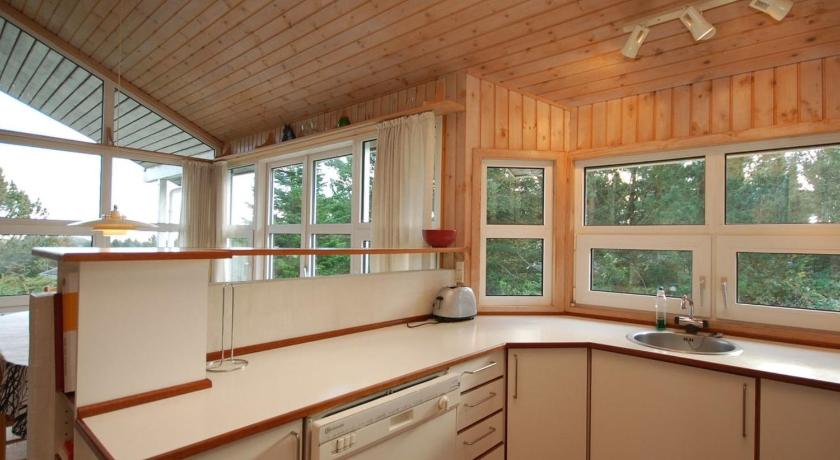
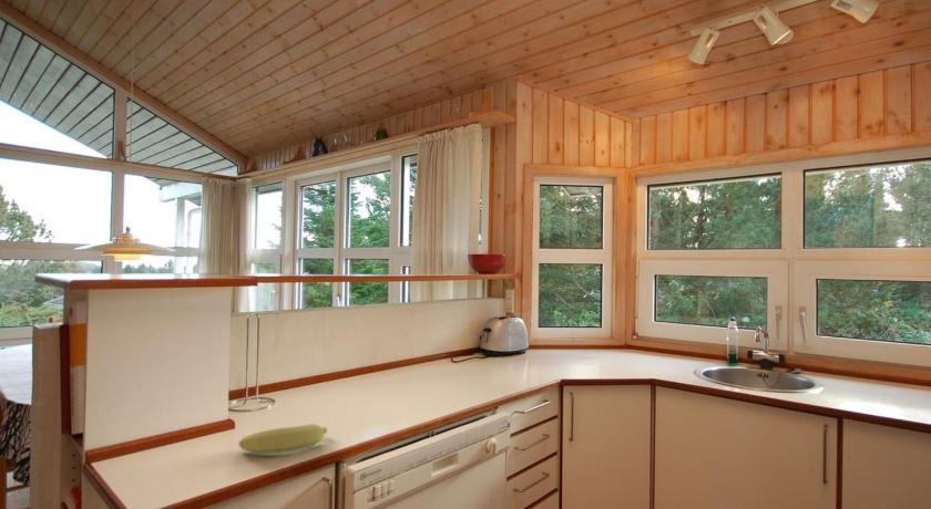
+ banana (289, 433)
